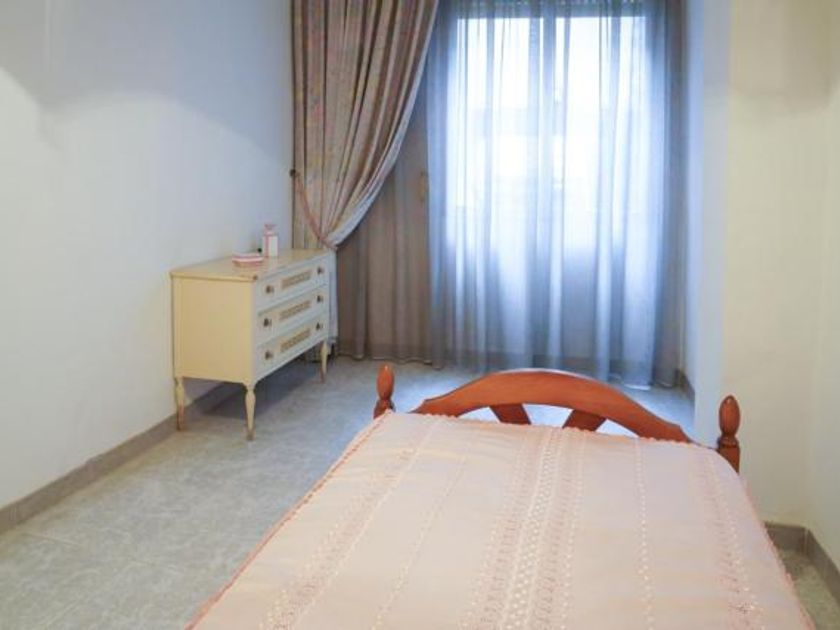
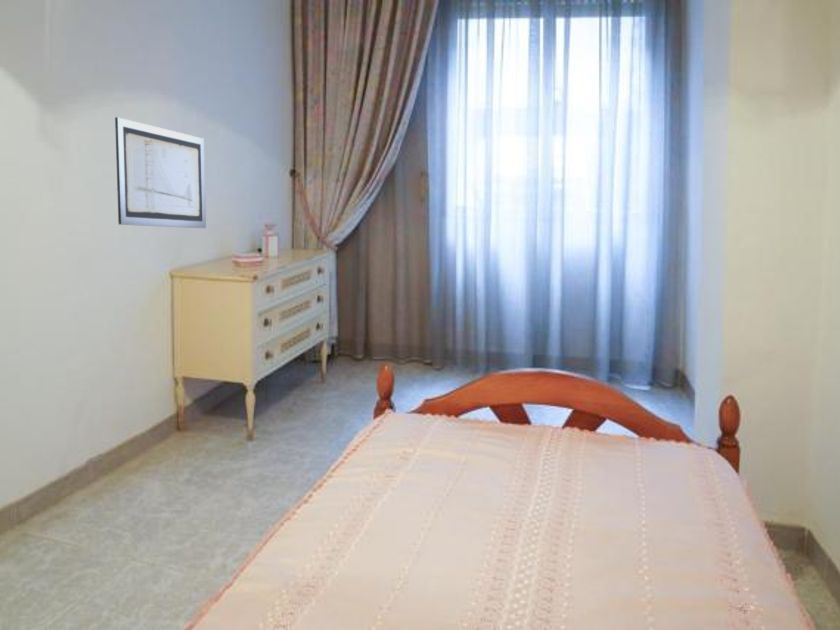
+ wall art (164, 178)
